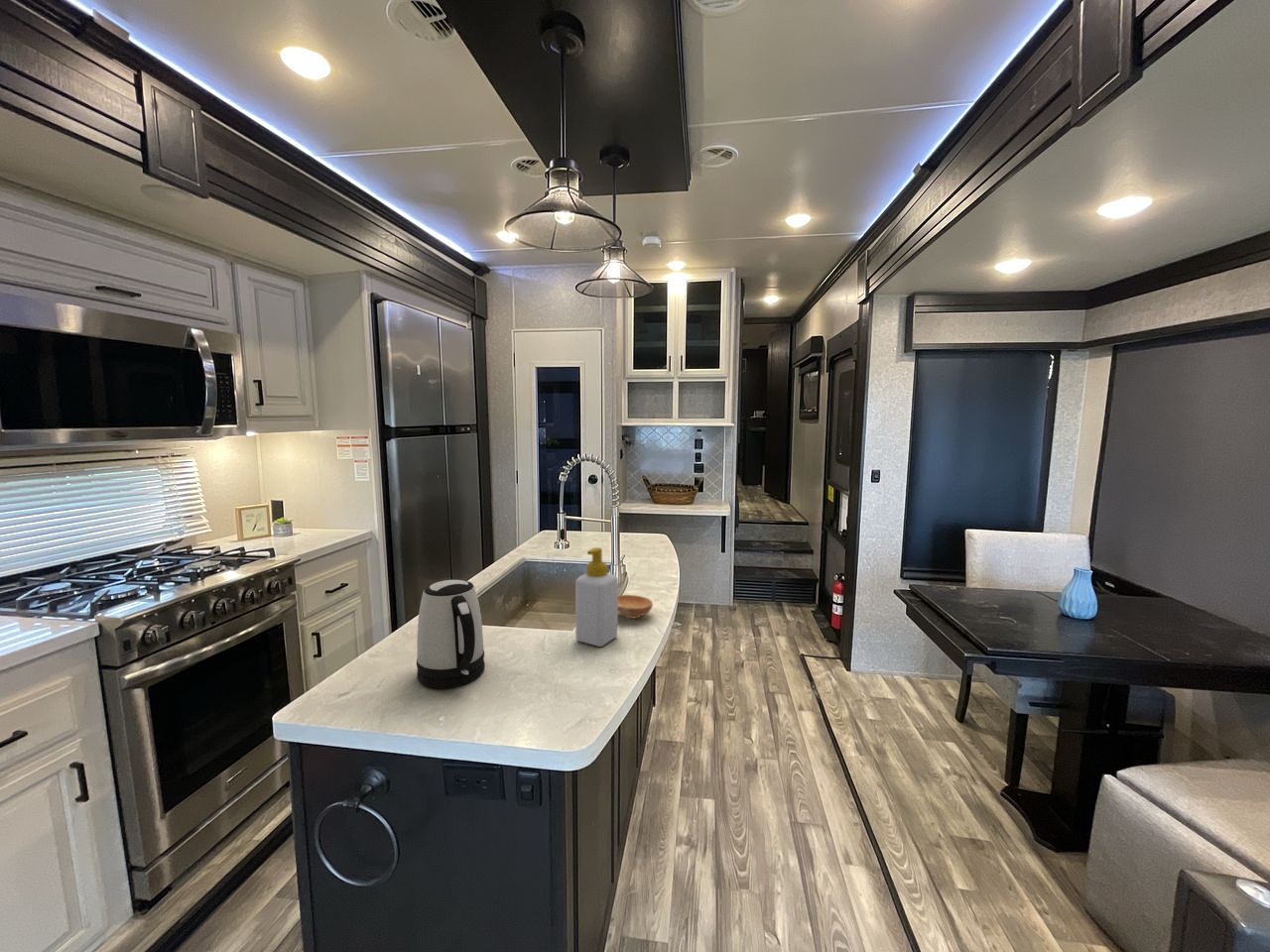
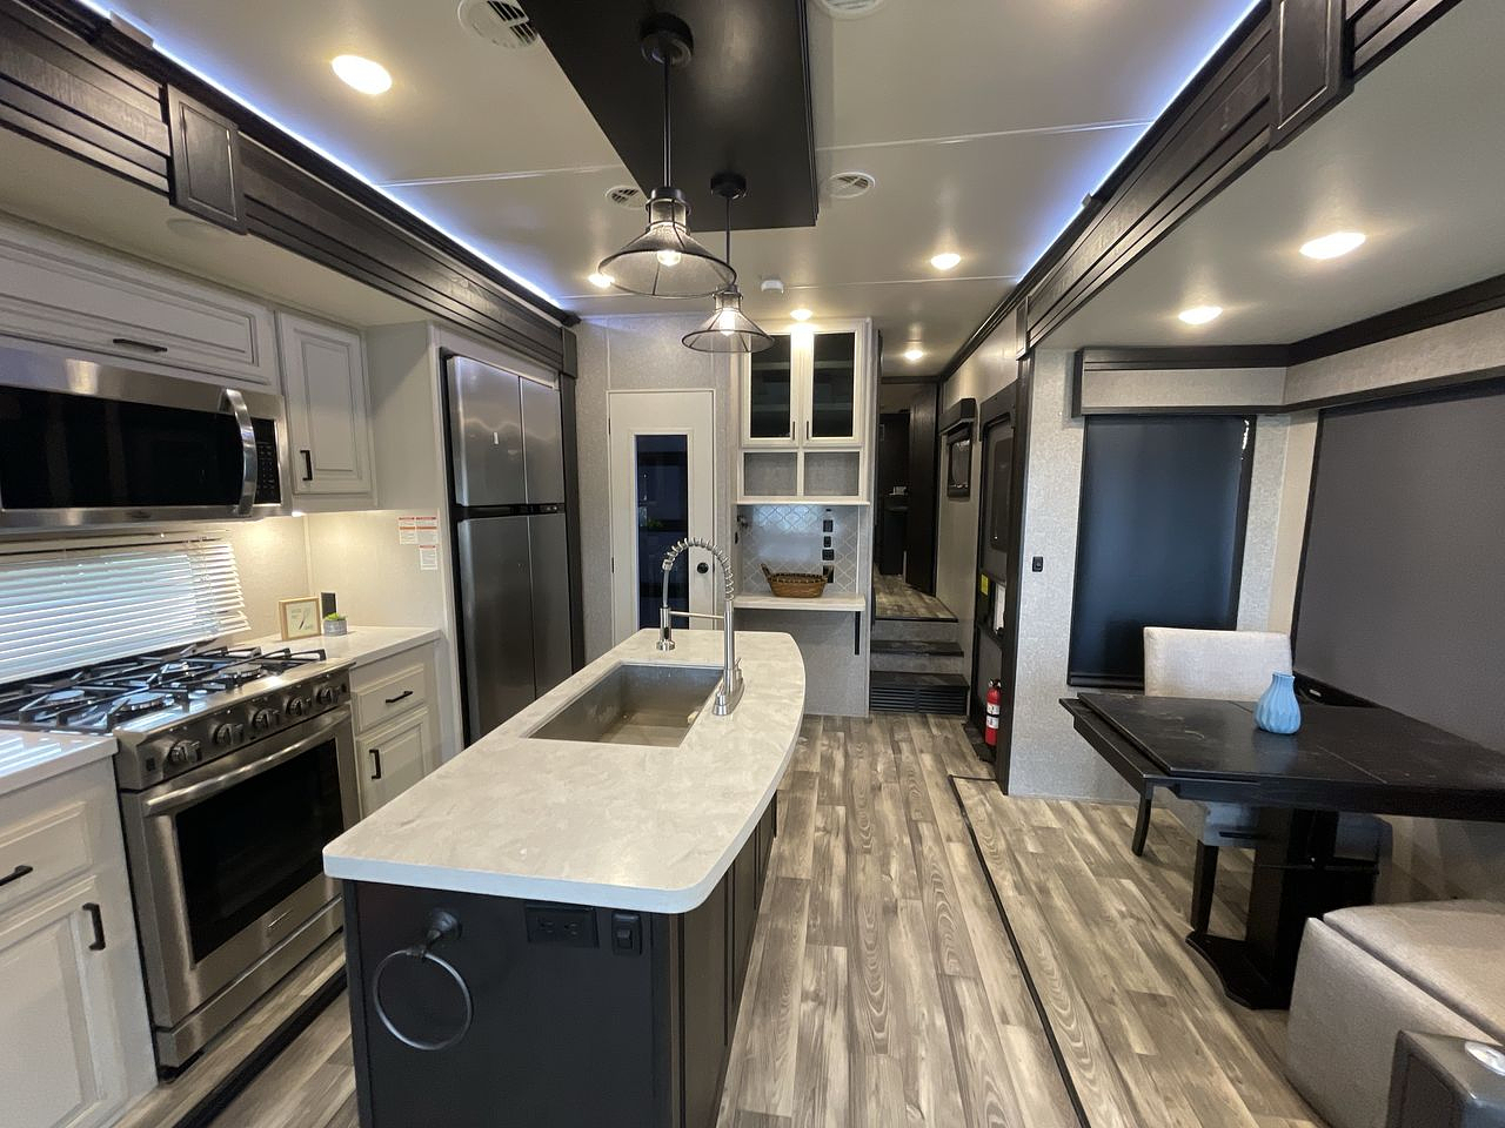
- soap bottle (596, 594)
- bowl (631, 608)
- kettle (453, 631)
